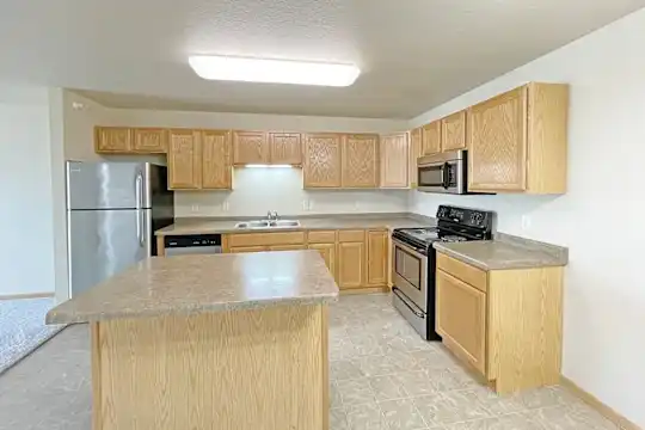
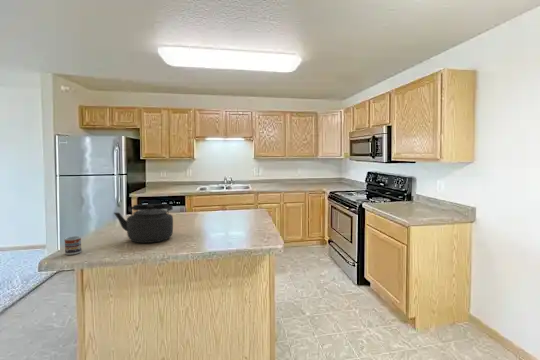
+ kettle (149, 222)
+ cup (74, 244)
